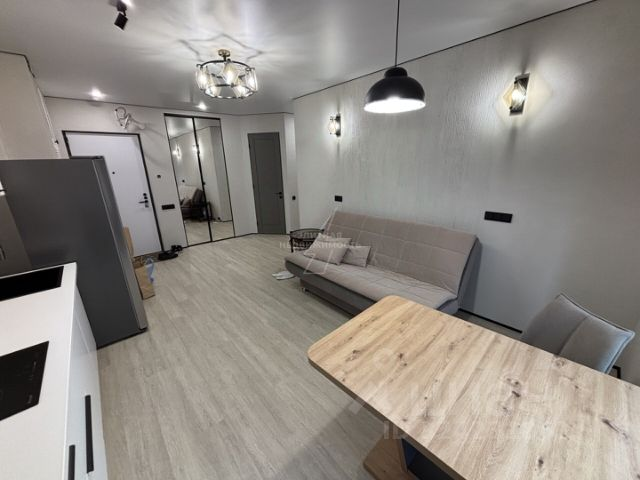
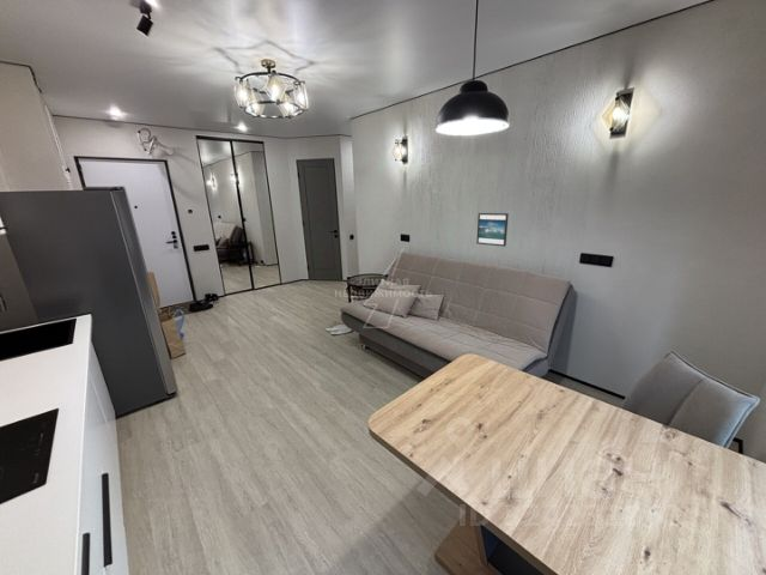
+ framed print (491, 229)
